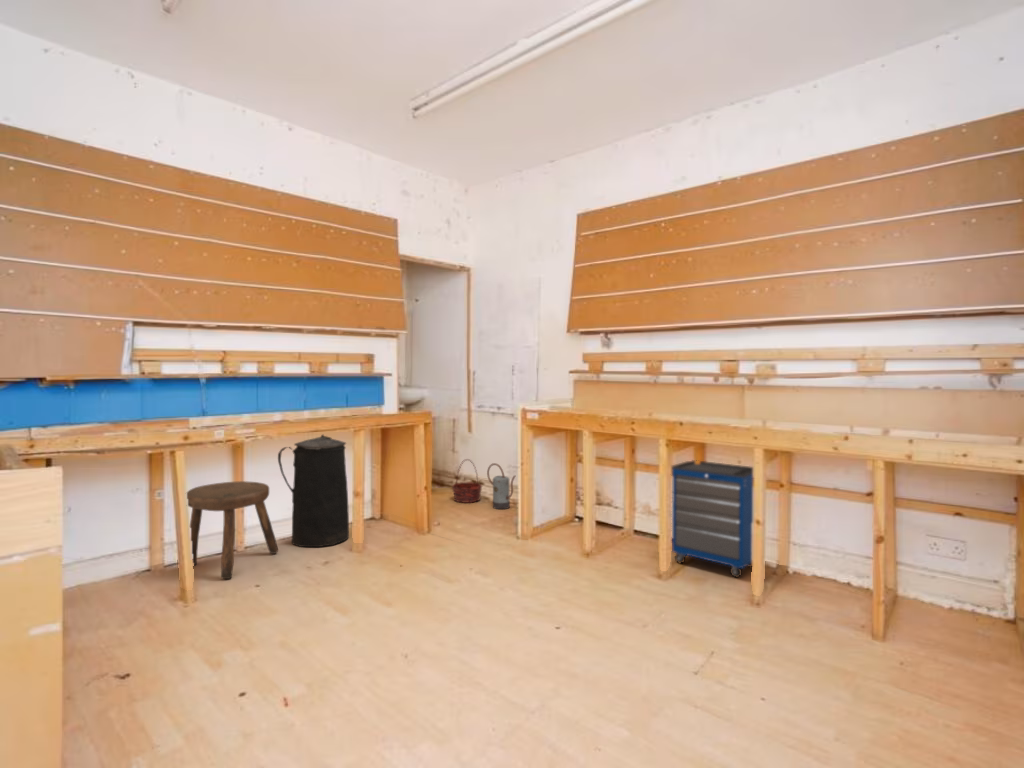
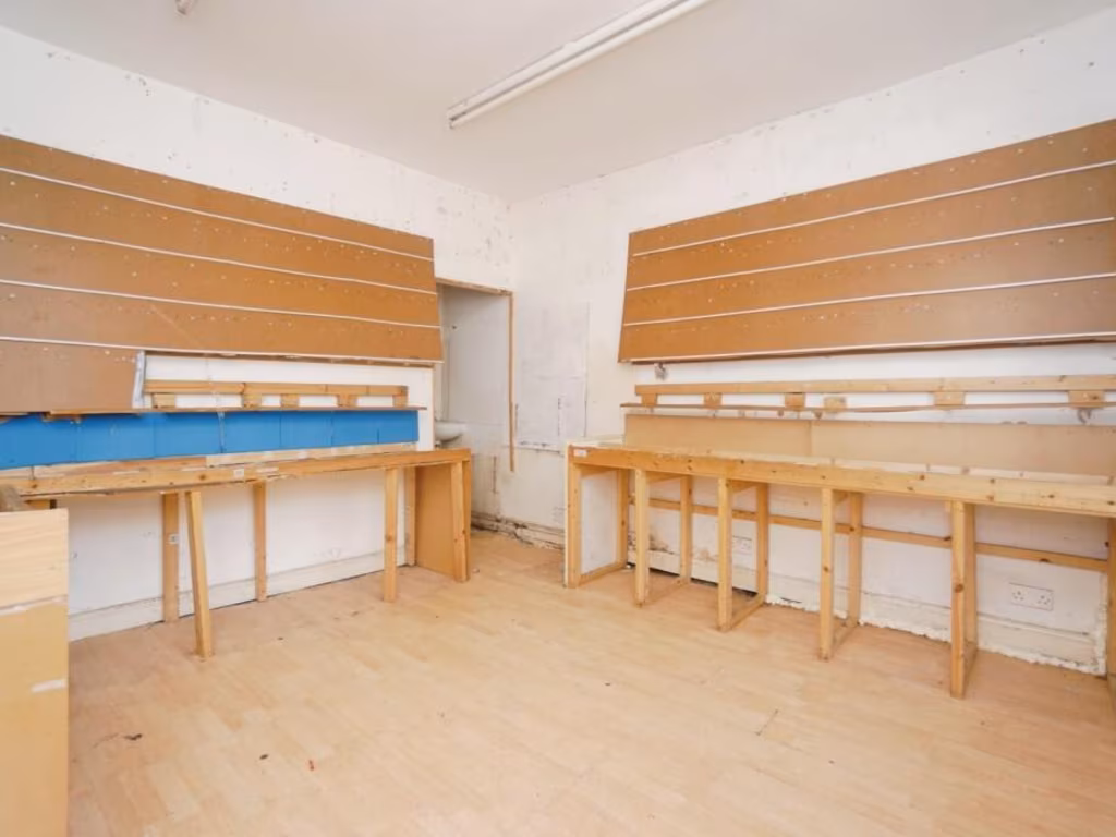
- trash can (316, 487)
- cabinet (712, 515)
- stool (234, 525)
- basket (467, 482)
- watering can (501, 485)
